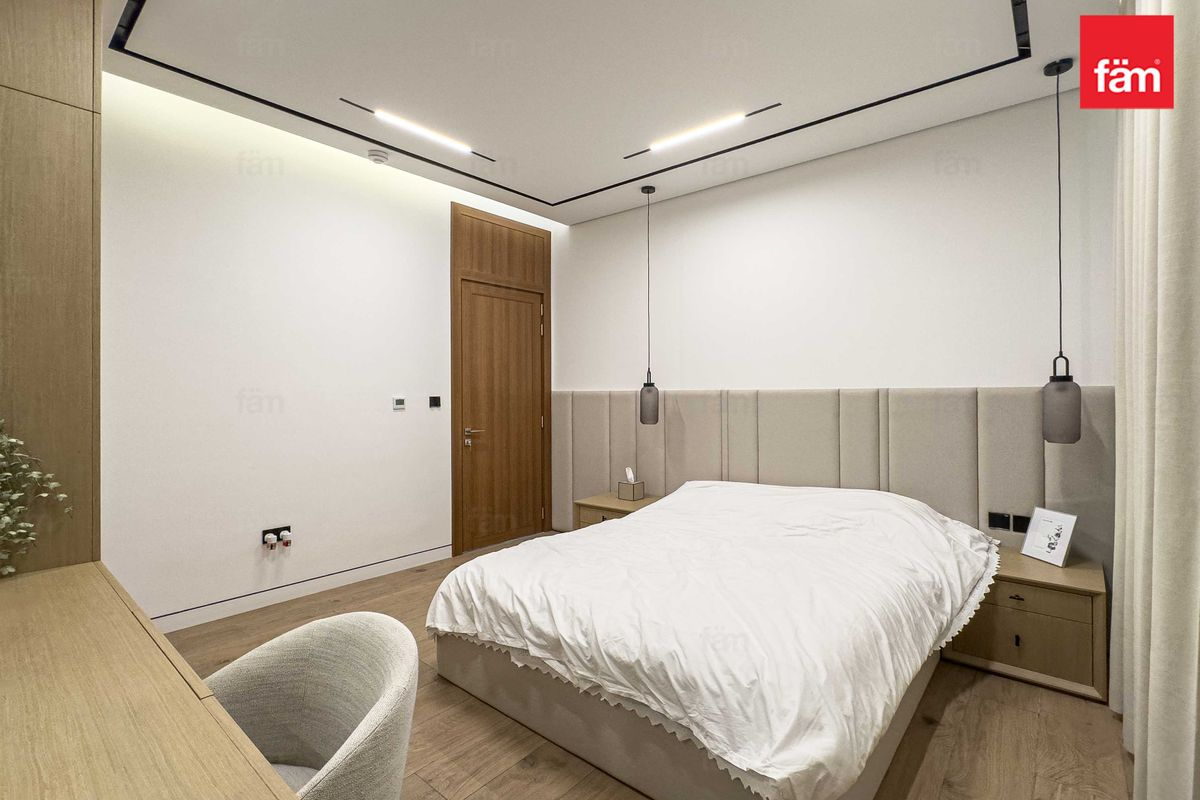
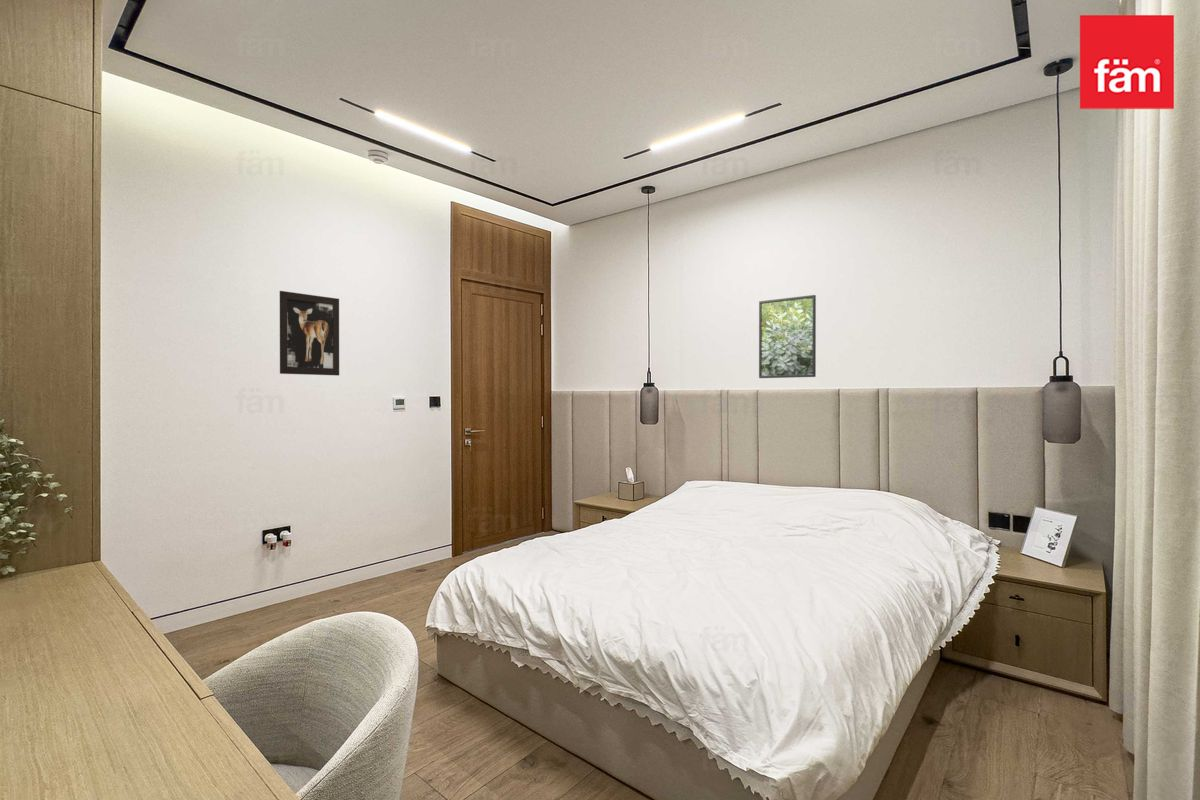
+ wall art (310, 334)
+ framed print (786, 337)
